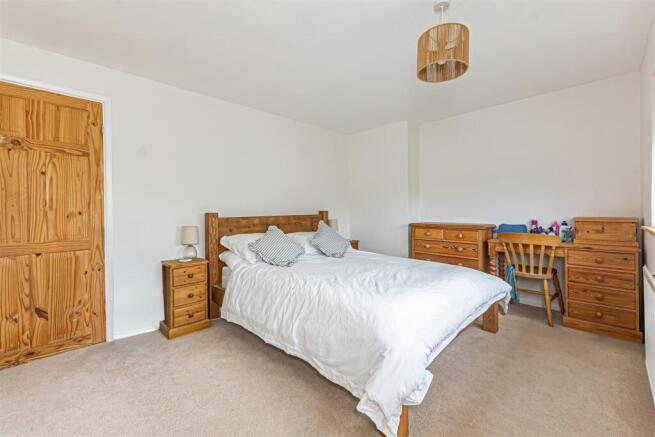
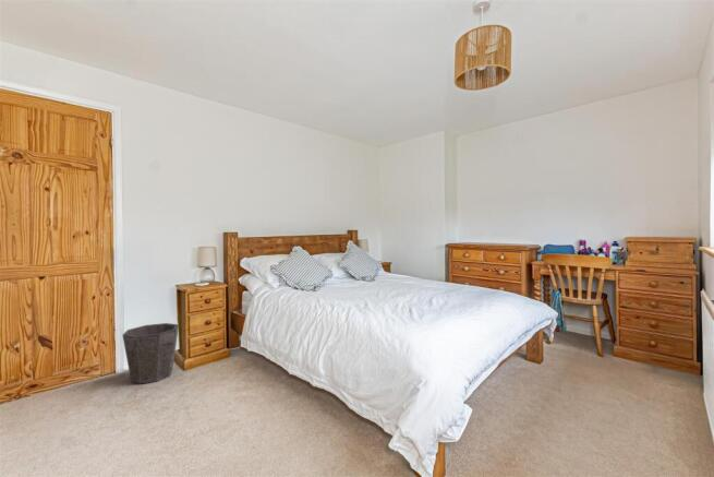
+ waste bin (152, 353)
